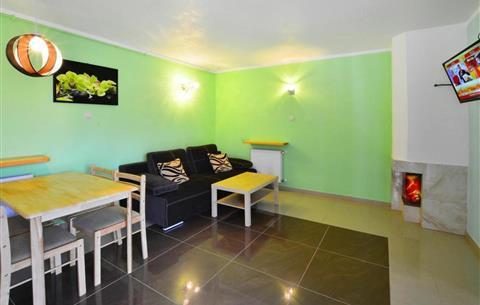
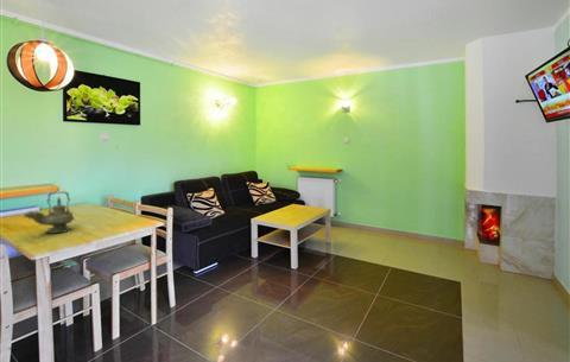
+ teapot (50, 211)
